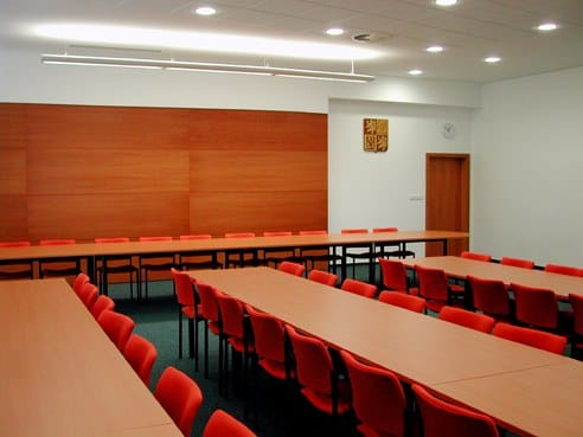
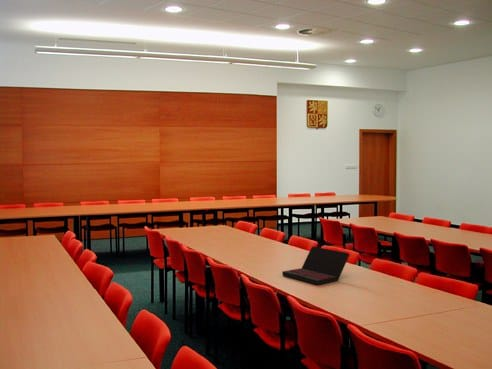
+ laptop (315, 264)
